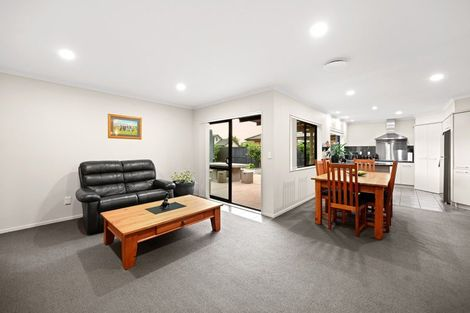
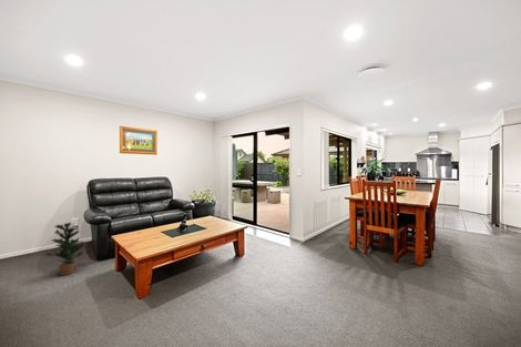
+ potted plant (69, 246)
